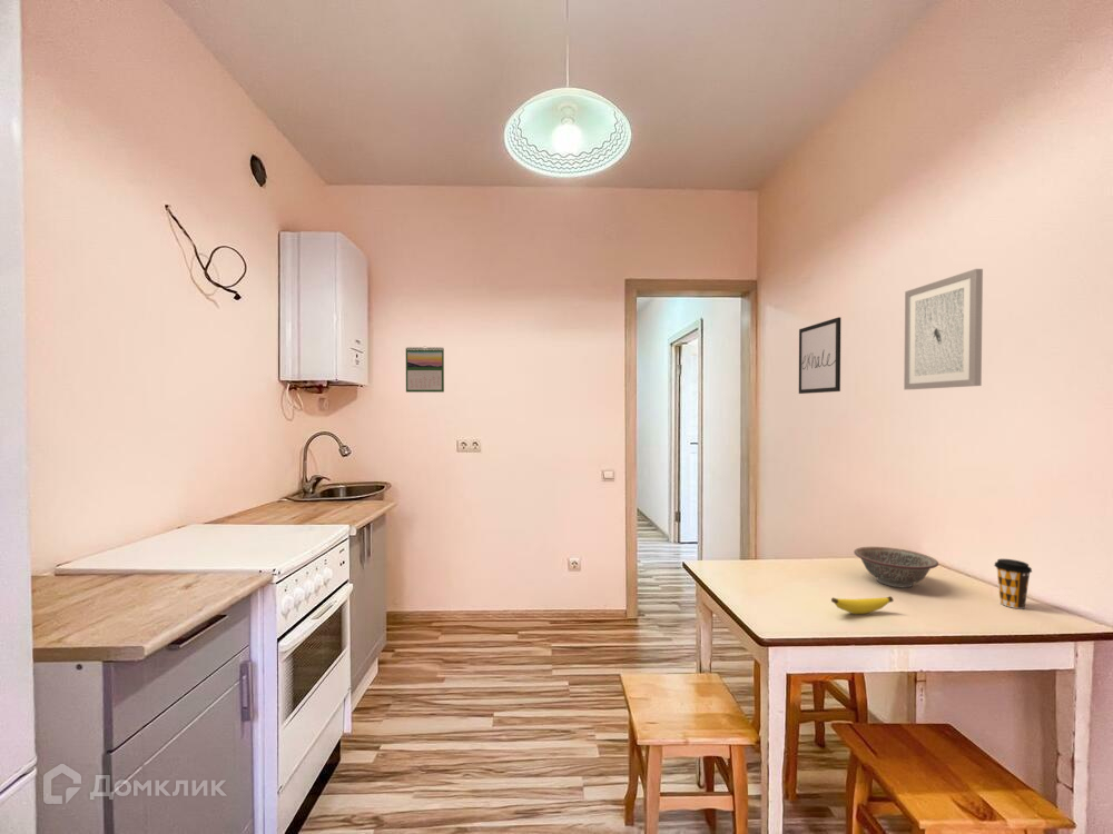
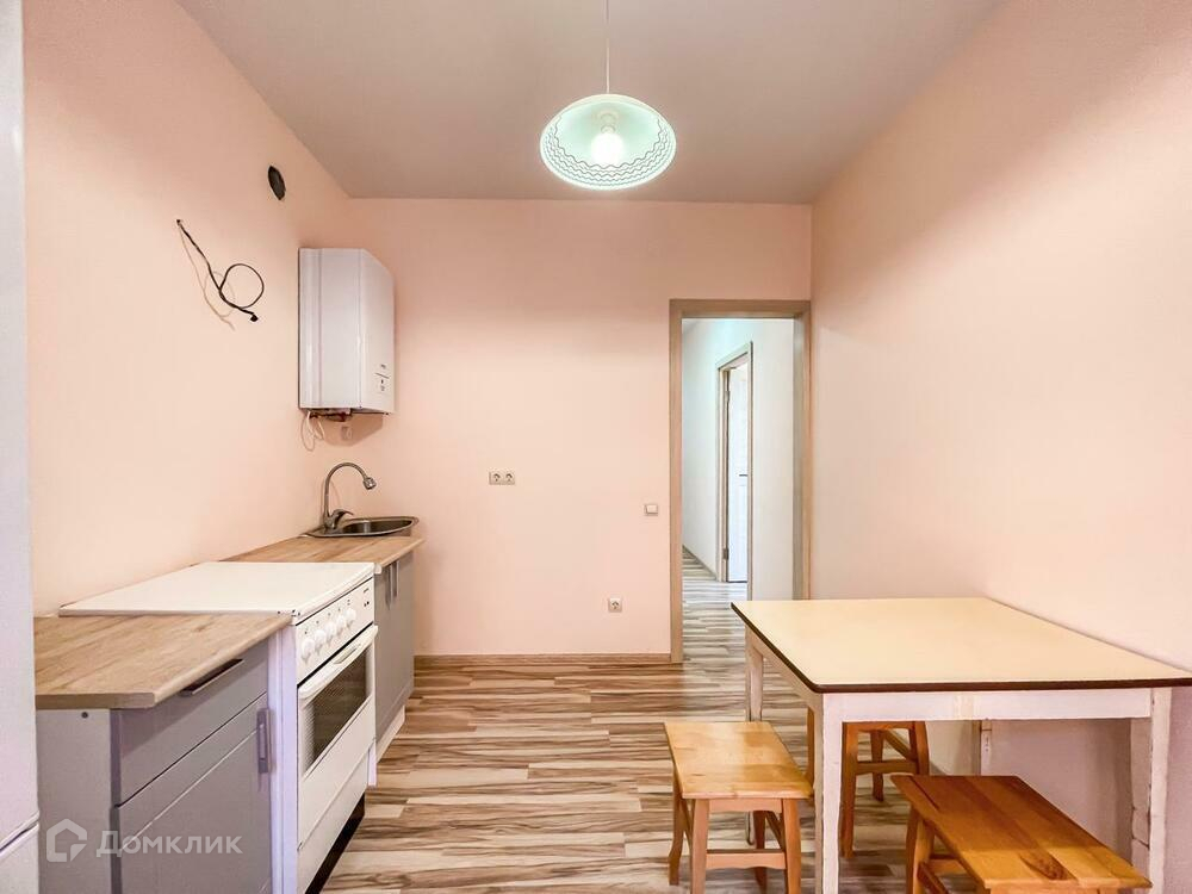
- wall art (939, 334)
- decorative bowl (894, 569)
- wall art (818, 358)
- banana (858, 603)
- calendar (424, 368)
- coffee cup (1012, 583)
